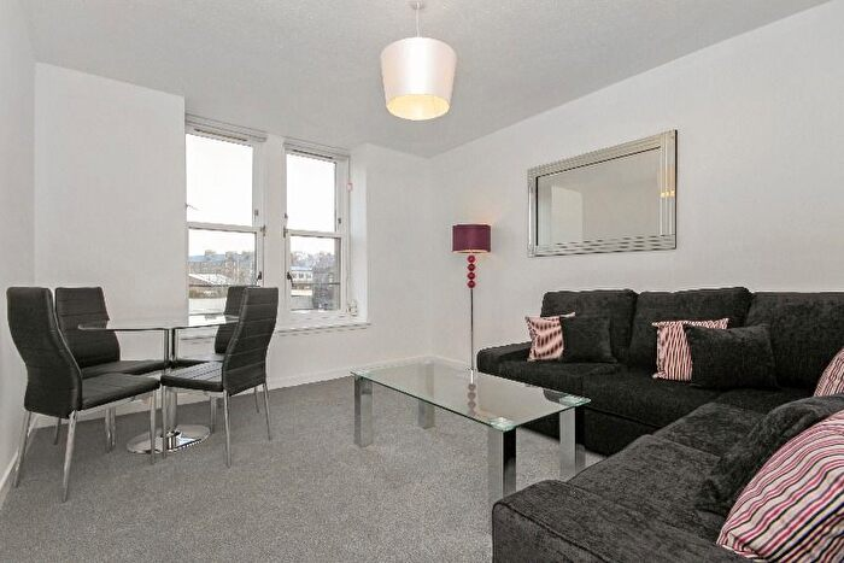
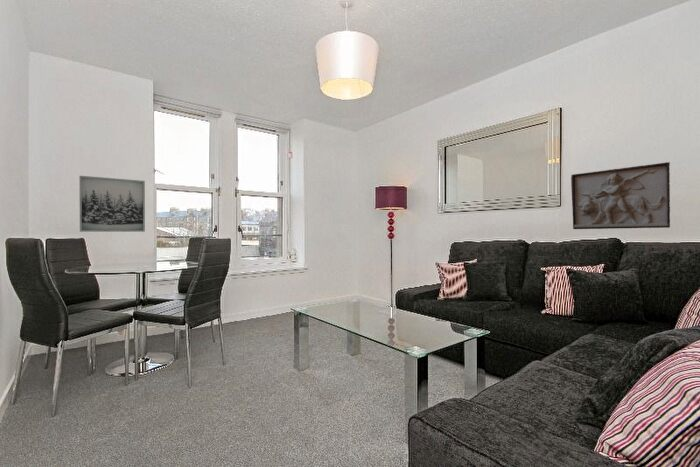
+ wall relief (615, 198)
+ wall art (113, 205)
